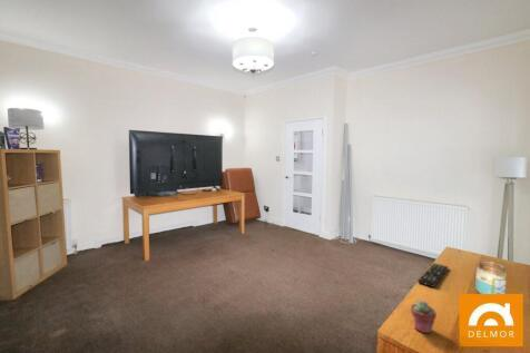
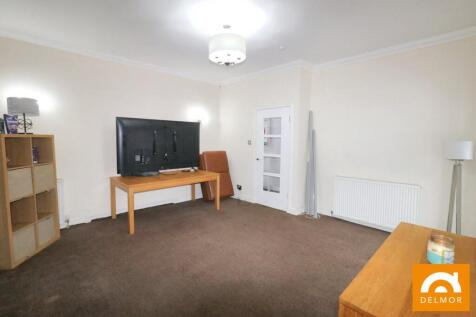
- remote control (433, 273)
- potted succulent (422, 314)
